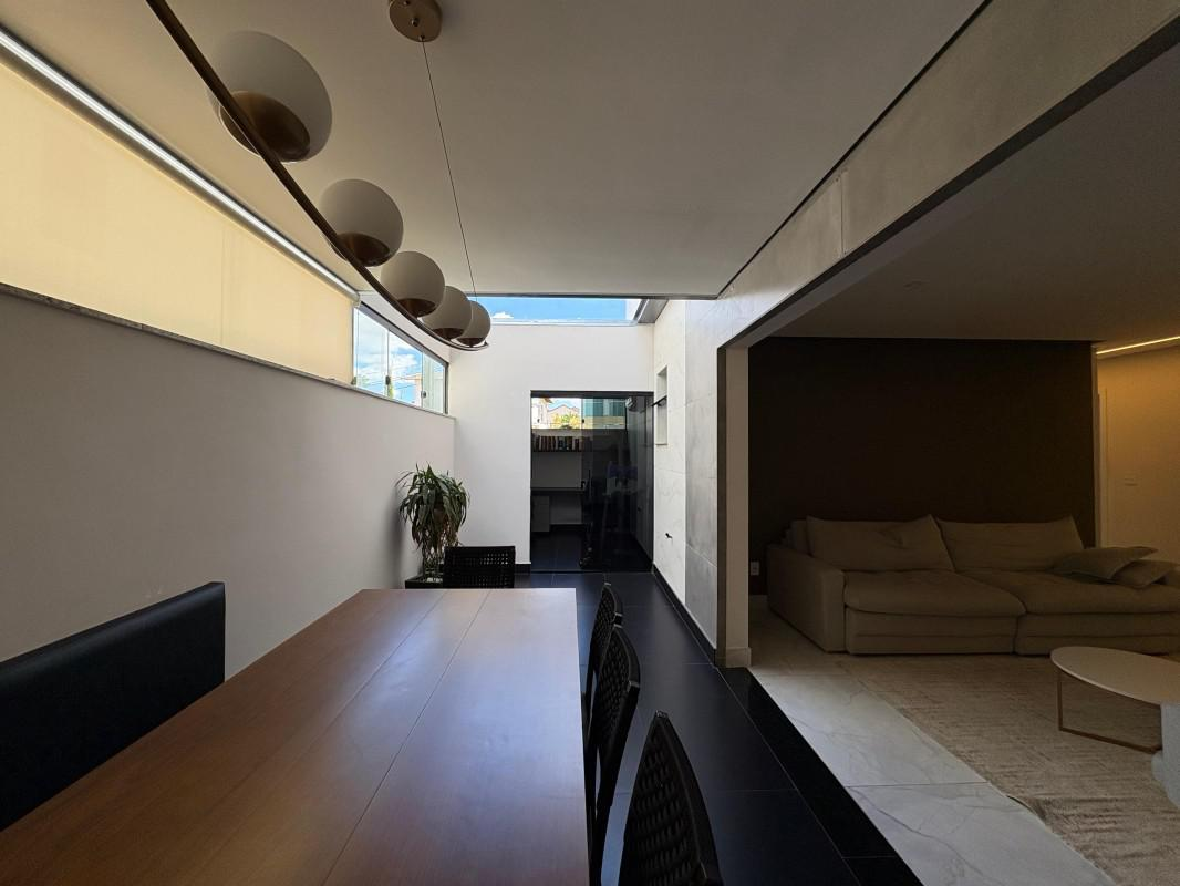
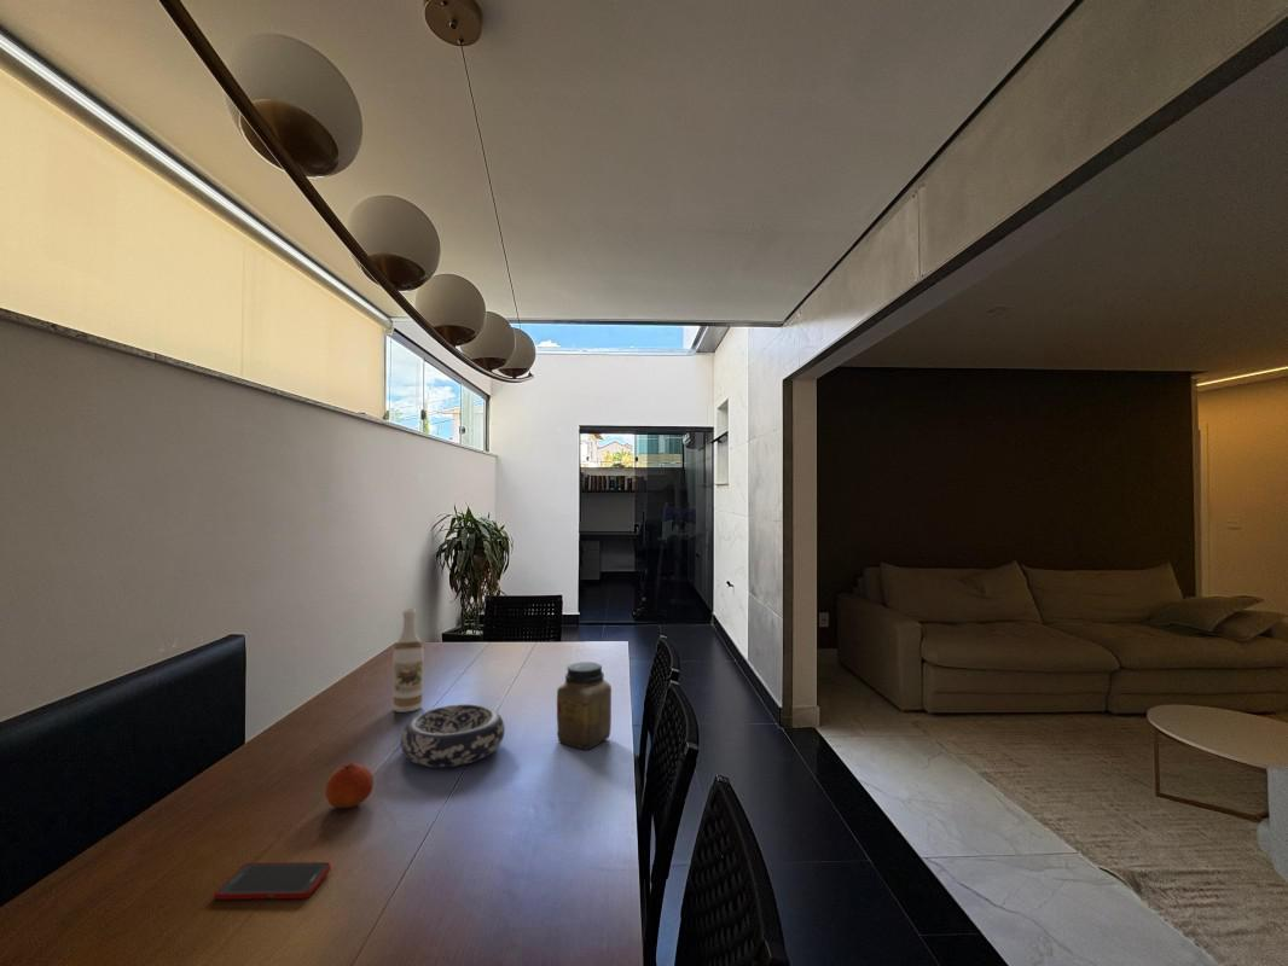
+ wine bottle (408, 658)
+ cell phone (274, 880)
+ fruit (349, 784)
+ decorative bowl (453, 734)
+ jar (584, 702)
